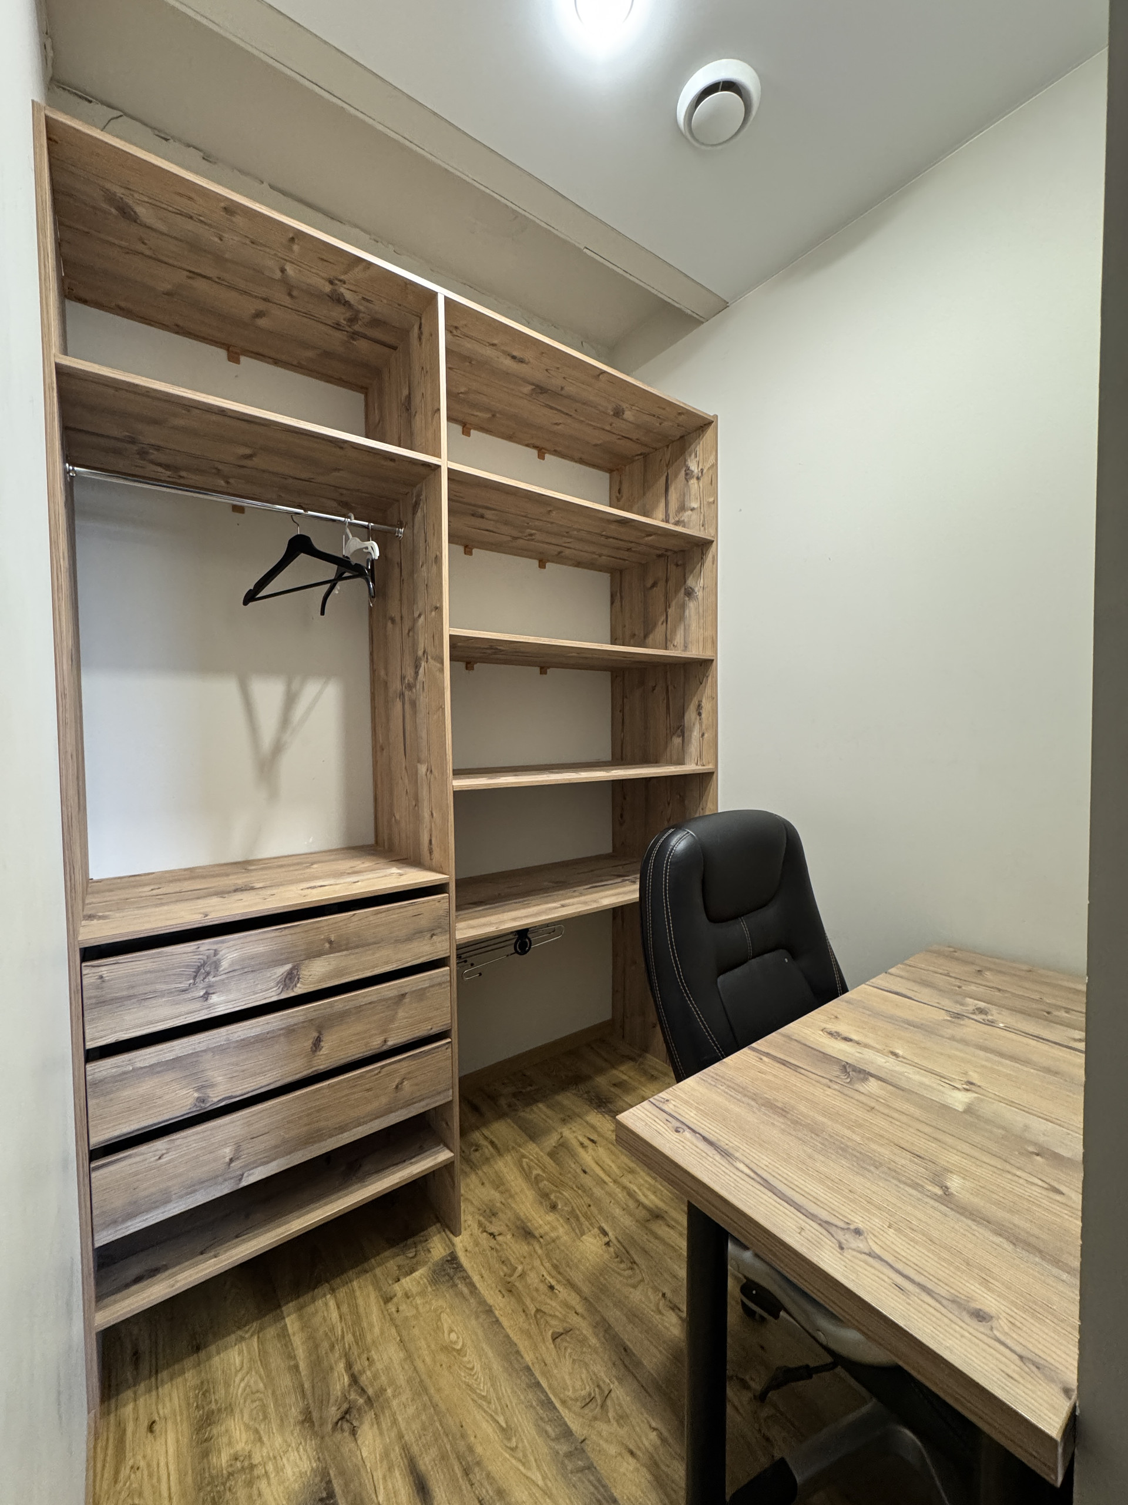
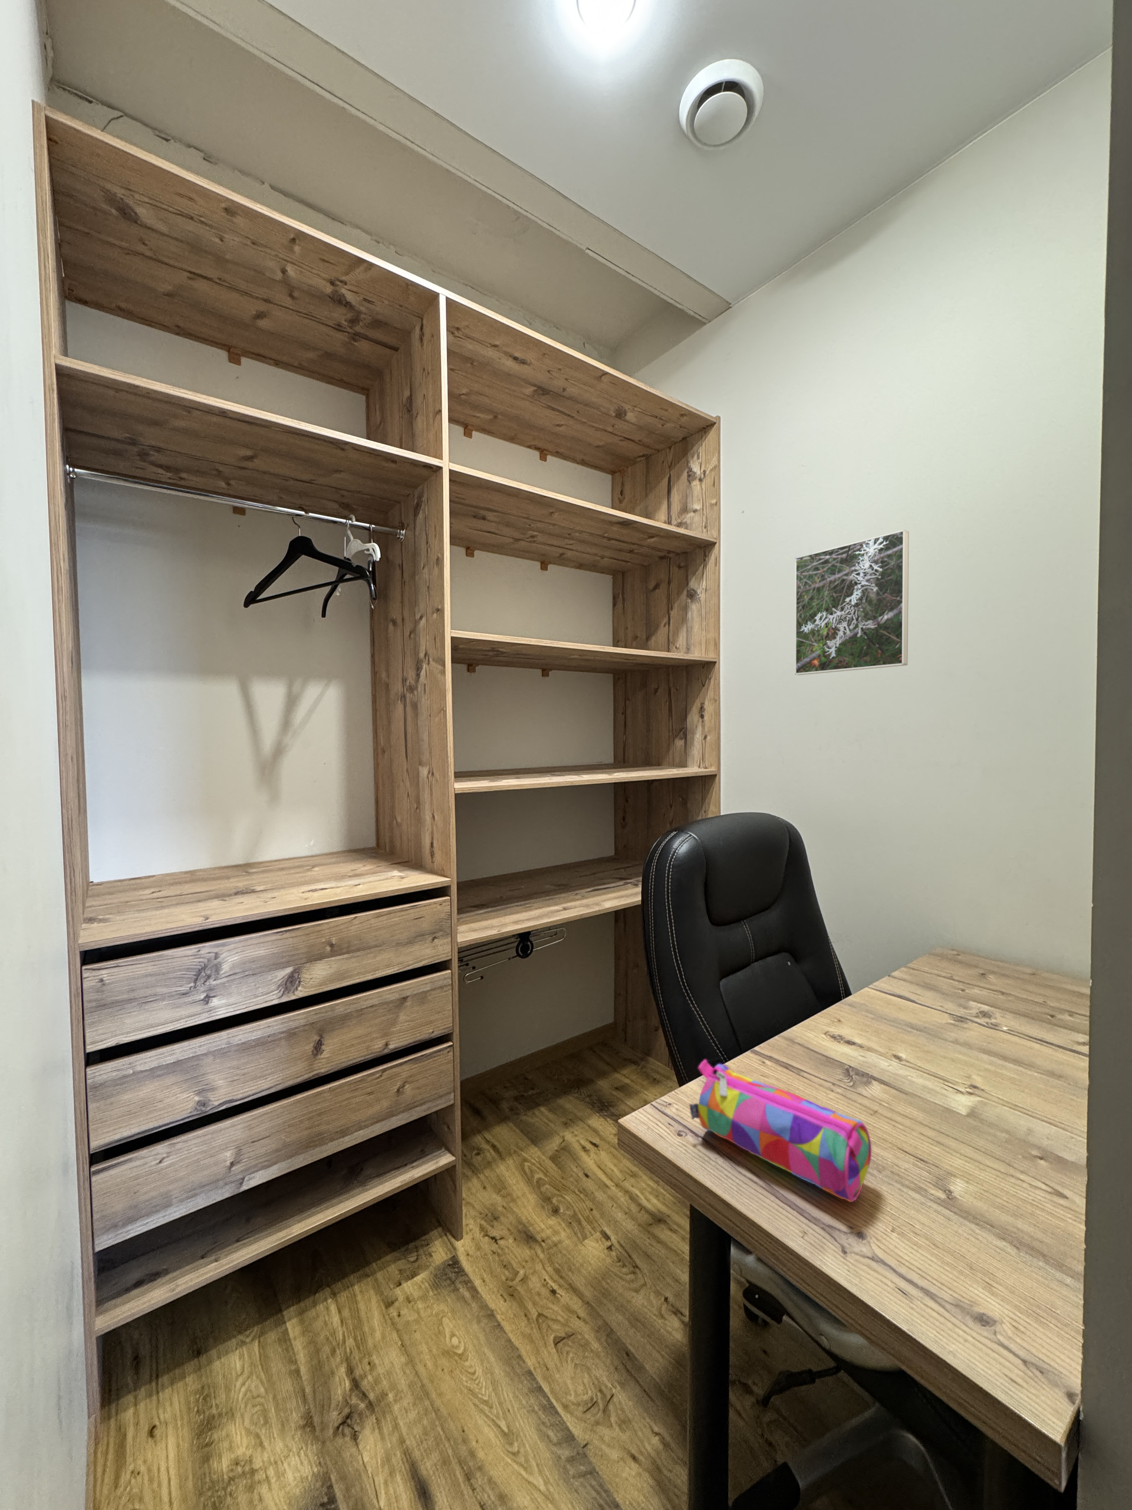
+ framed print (848, 608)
+ pencil case (776, 1125)
